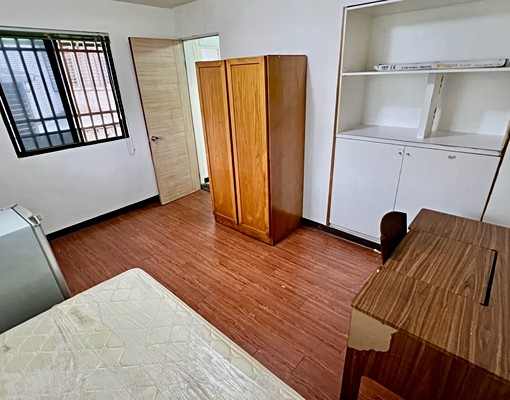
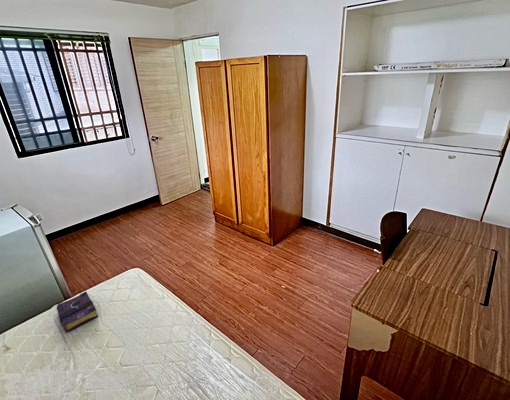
+ book (76, 310)
